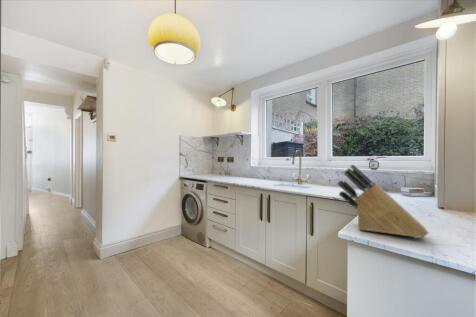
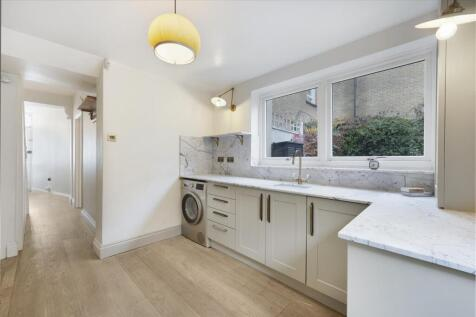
- knife block (378, 197)
